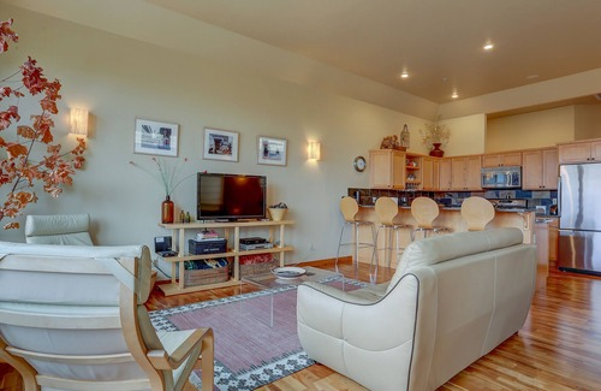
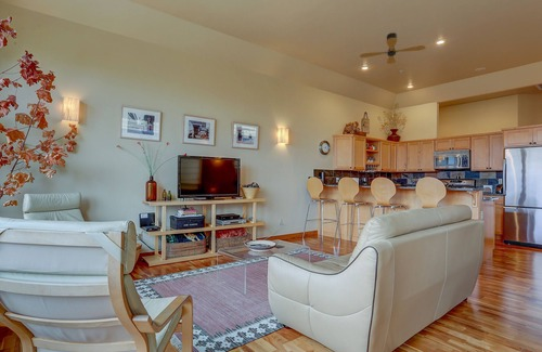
+ ceiling fan (391, 44)
